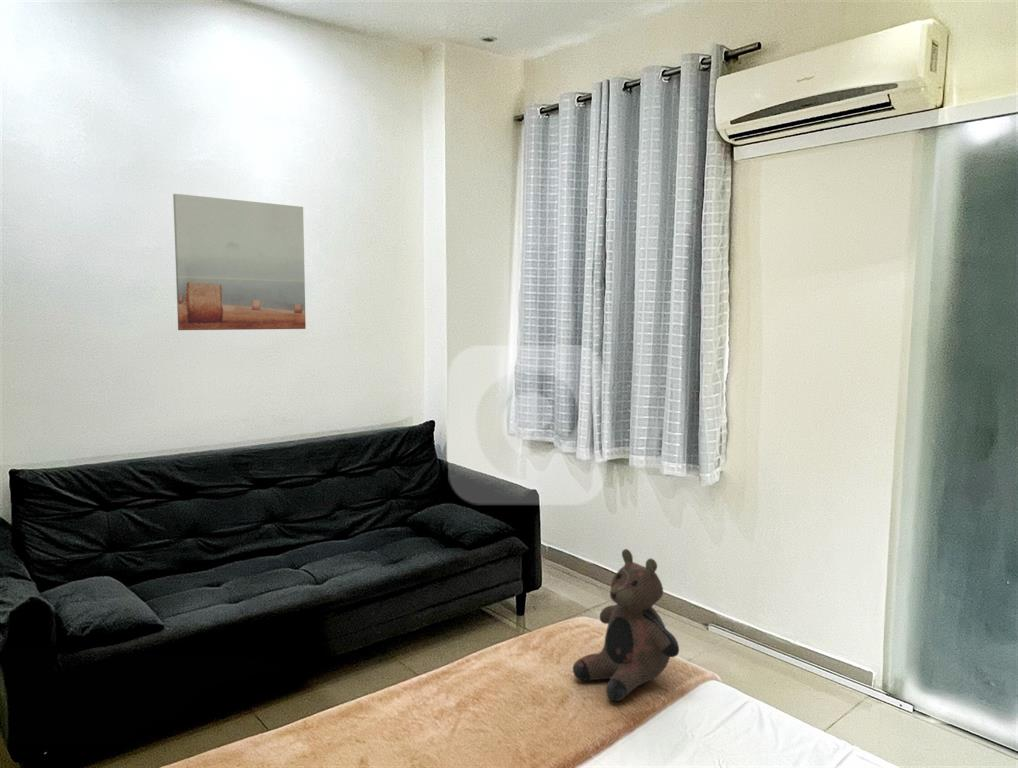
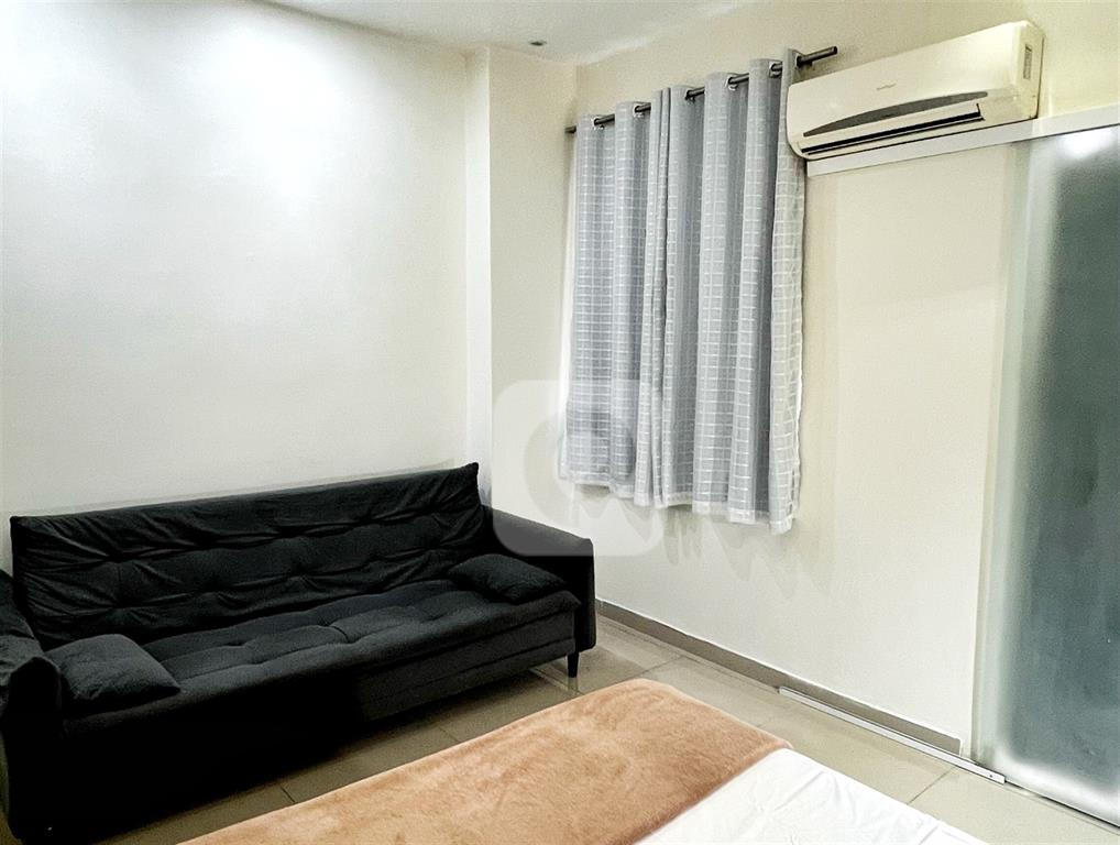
- wall art (243, 265)
- teddy bear (623, 619)
